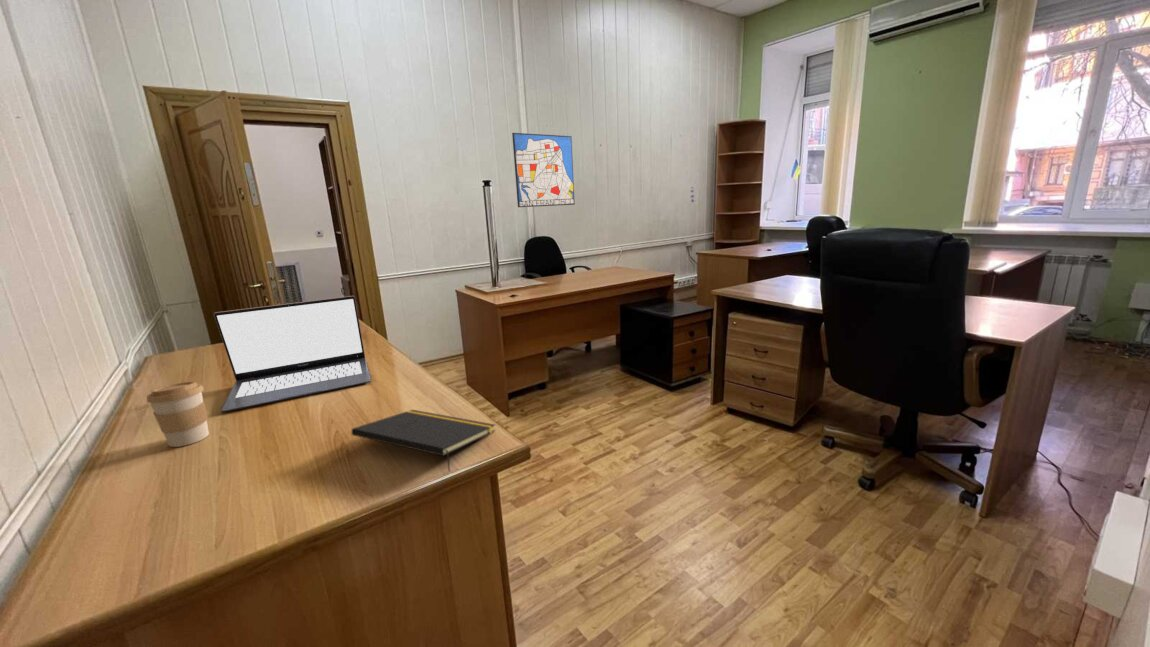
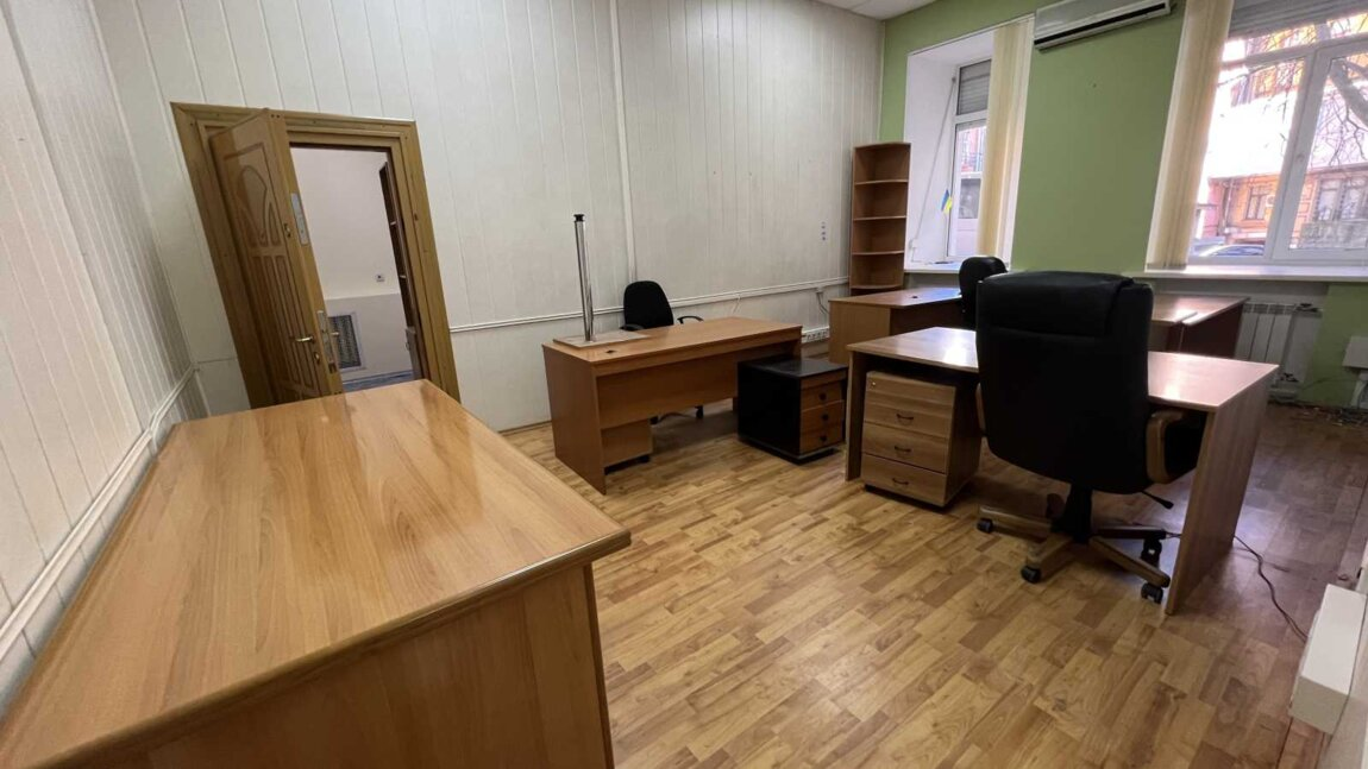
- coffee cup (181, 412)
- wall art (545, 170)
- laptop (295, 346)
- notepad (425, 429)
